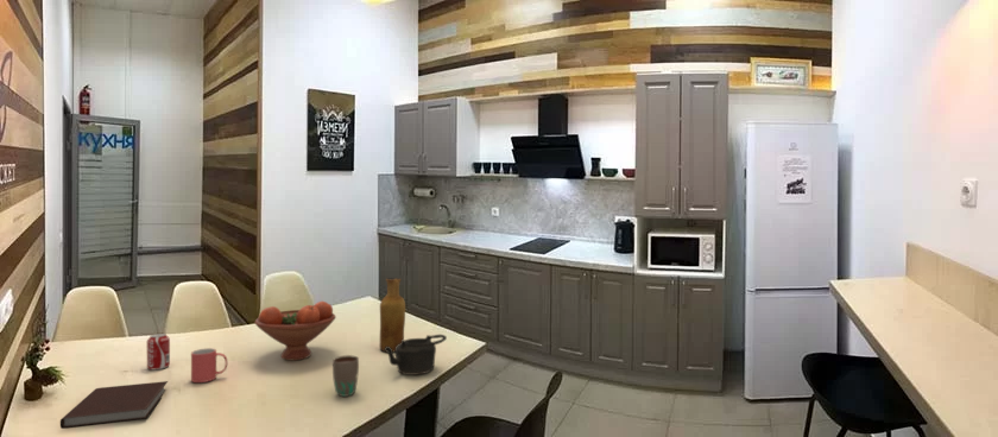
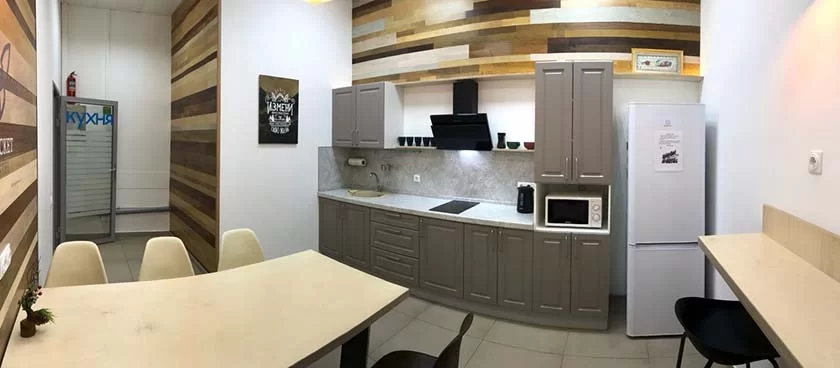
- beverage can (158, 350)
- notebook (119, 403)
- fruit bowl (296, 329)
- mug (346, 374)
- vase (392, 312)
- mug (209, 365)
- teapot (413, 354)
